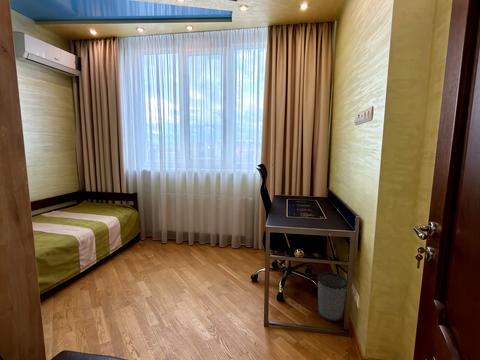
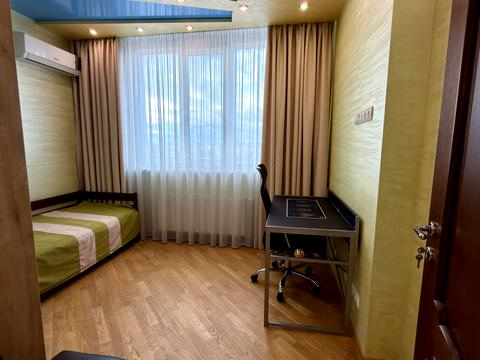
- wastebasket (331, 296)
